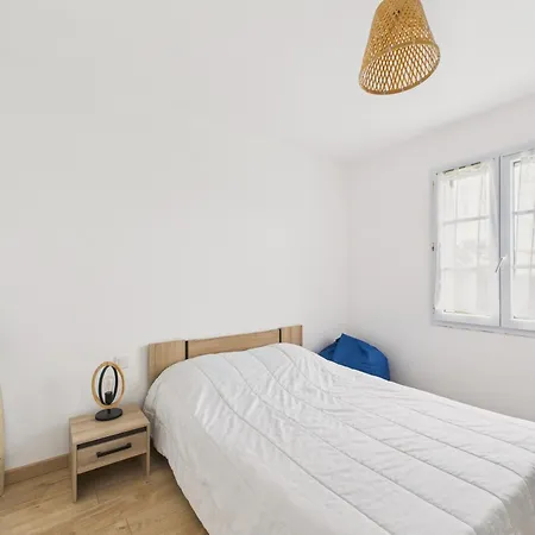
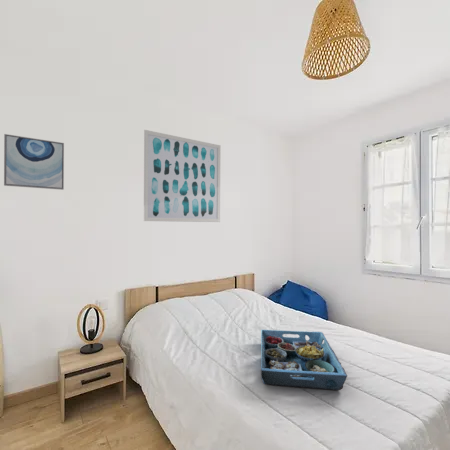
+ serving tray (296, 354)
+ wall art (35, 163)
+ wall art (185, 180)
